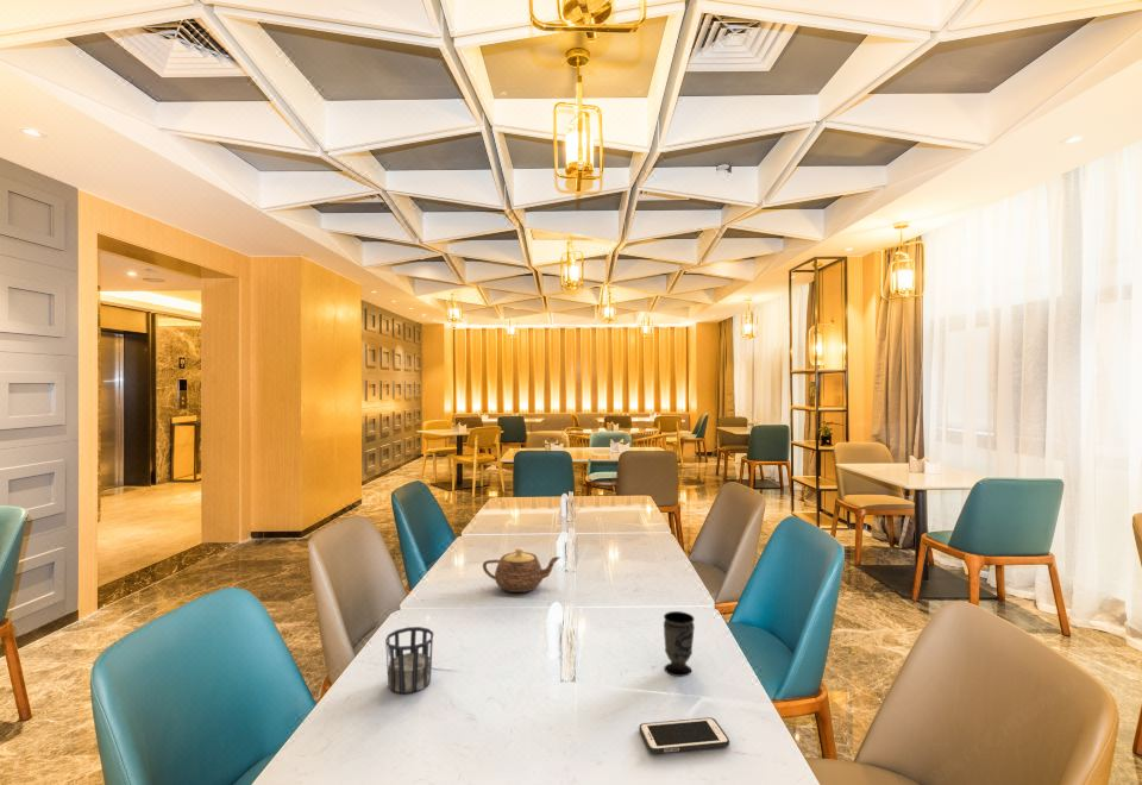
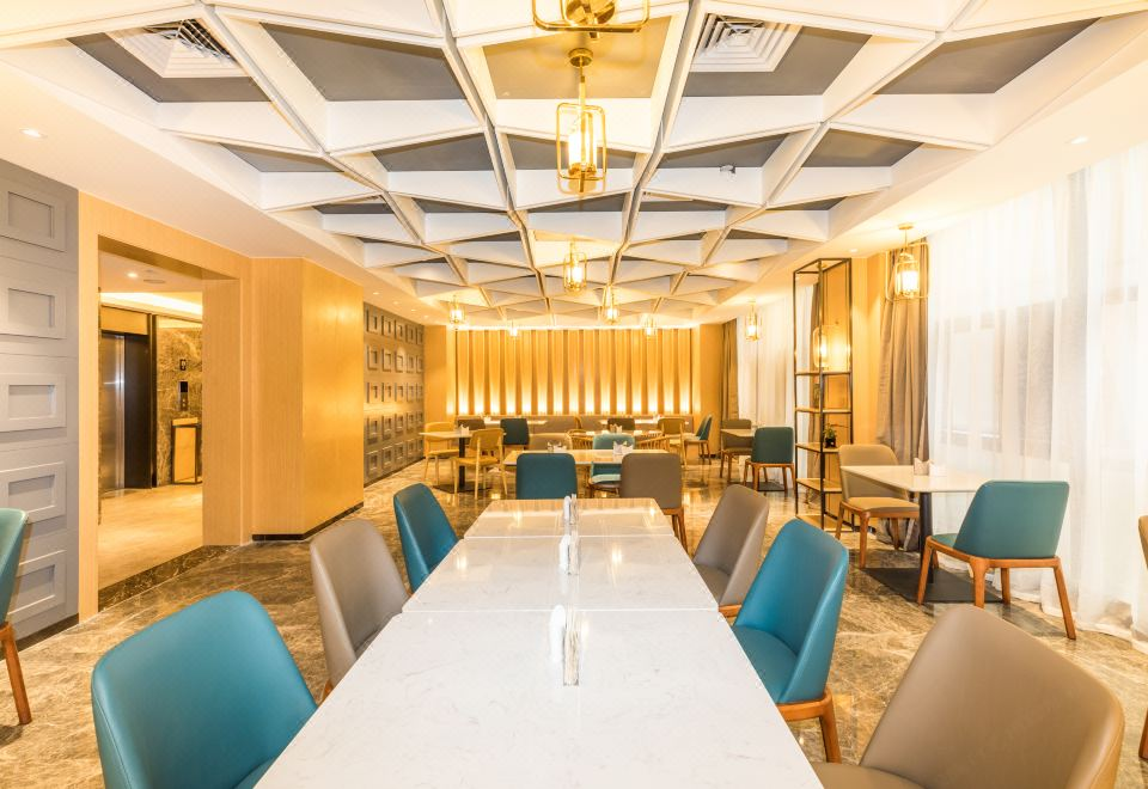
- cup (678, 643)
- teapot (521, 567)
- cell phone (683, 735)
- cup (409, 659)
